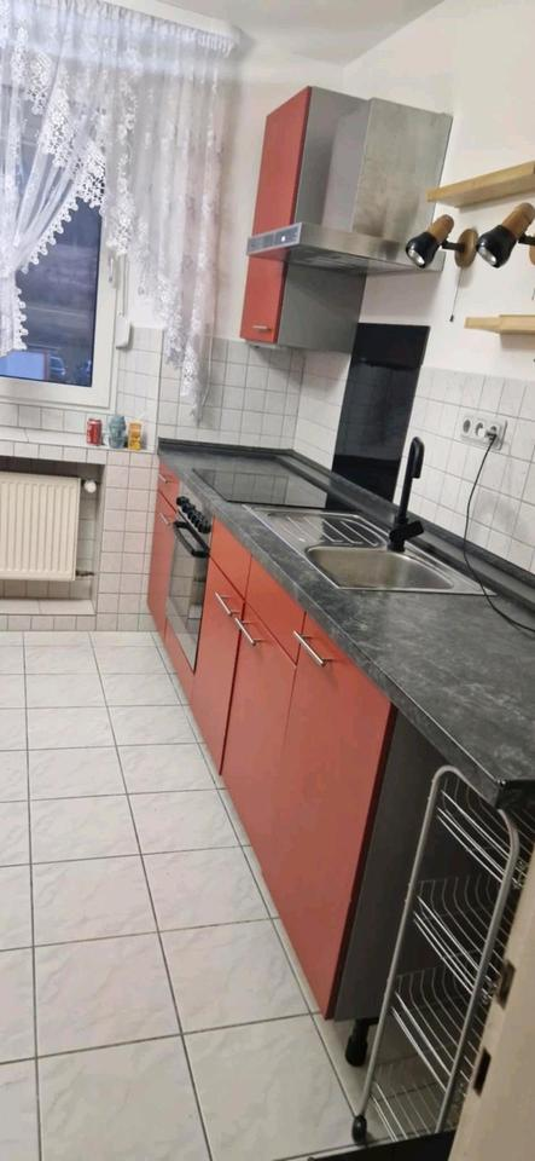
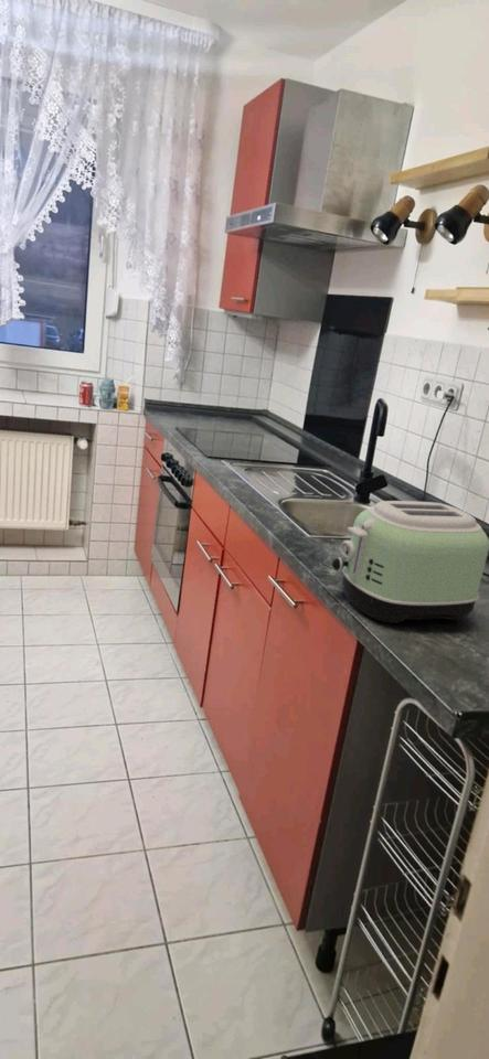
+ toaster (410, 559)
